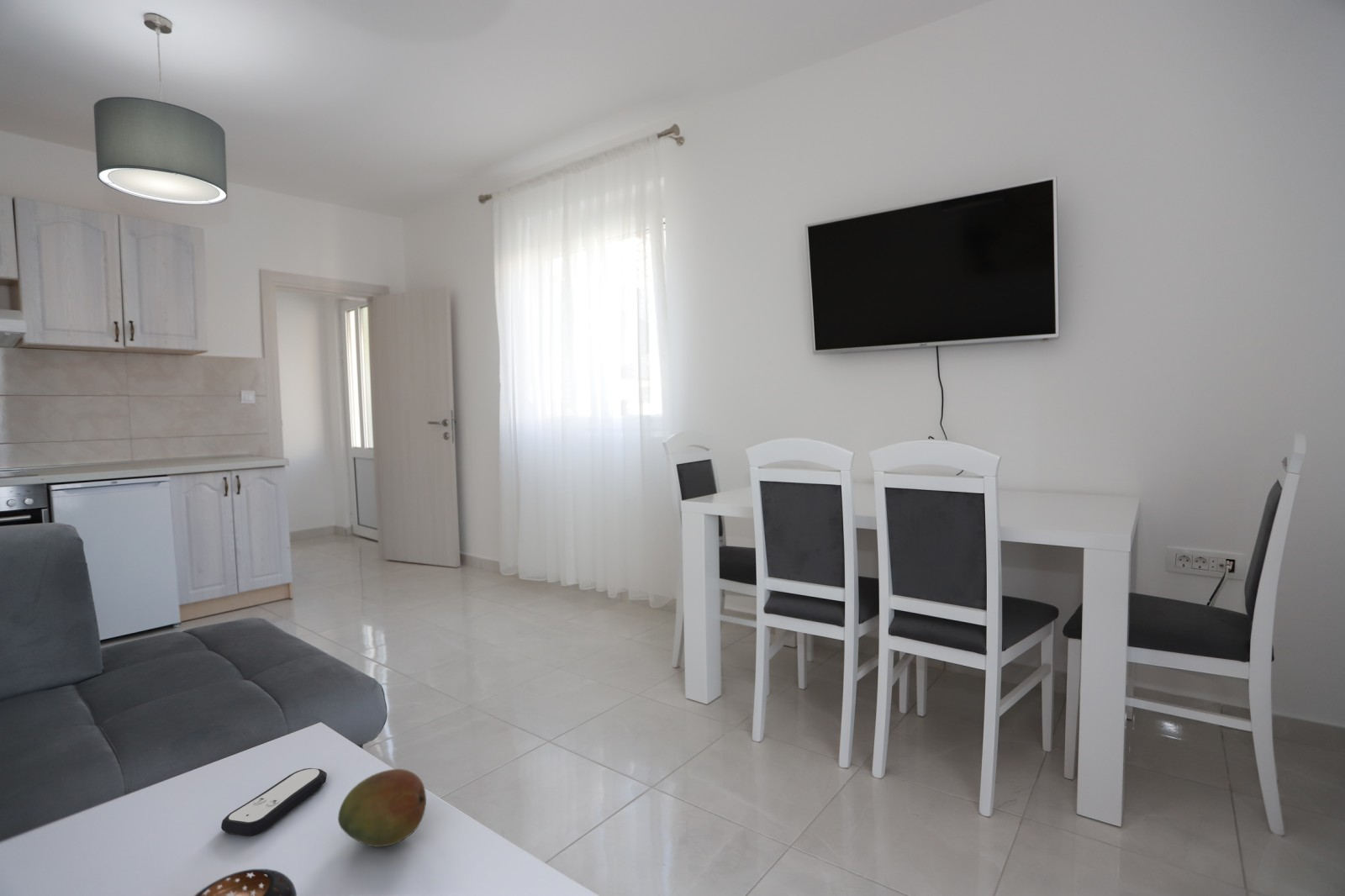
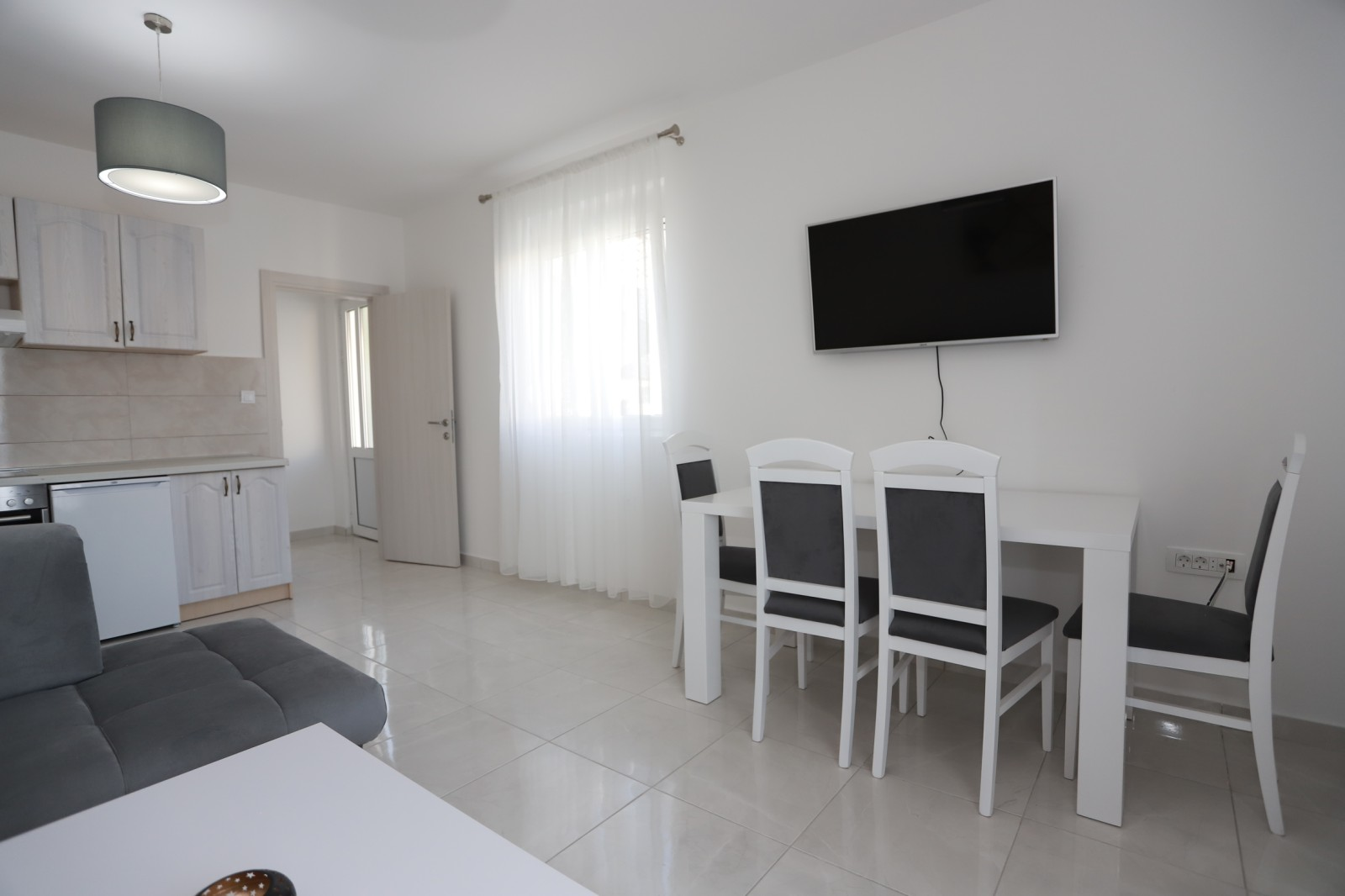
- remote control (279, 798)
- fruit (381, 807)
